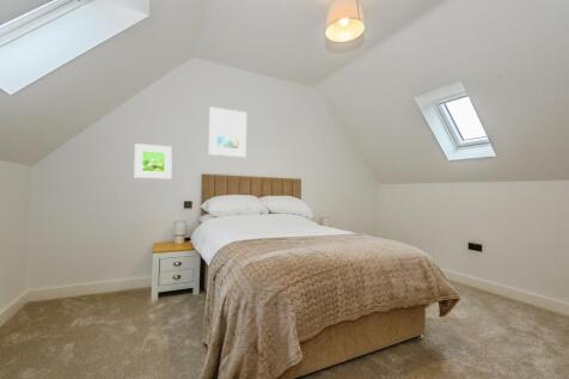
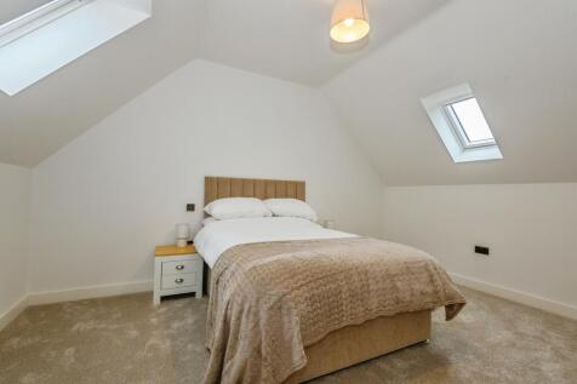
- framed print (153, 161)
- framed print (227, 133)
